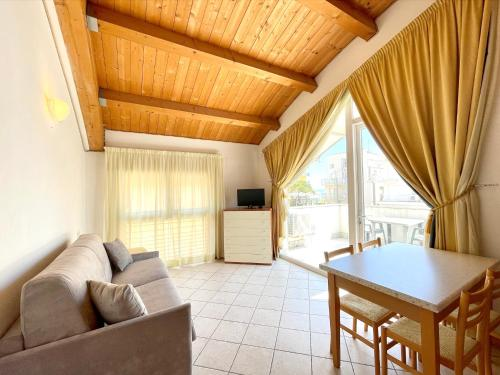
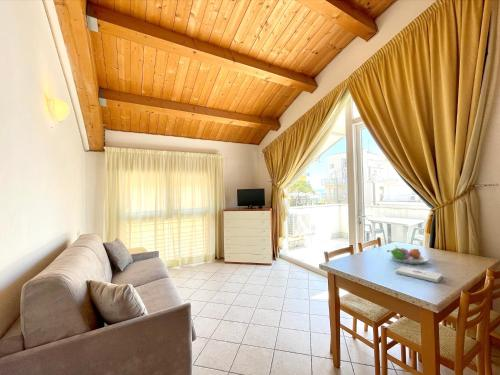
+ fruit bowl (406, 253)
+ notepad (418, 273)
